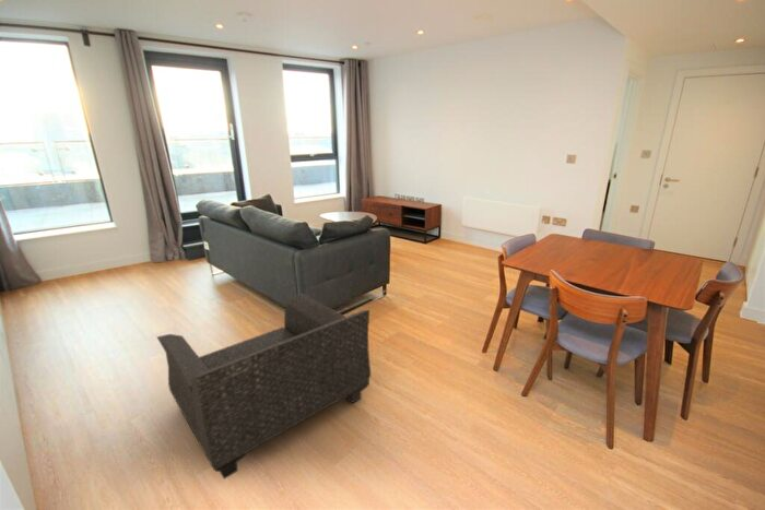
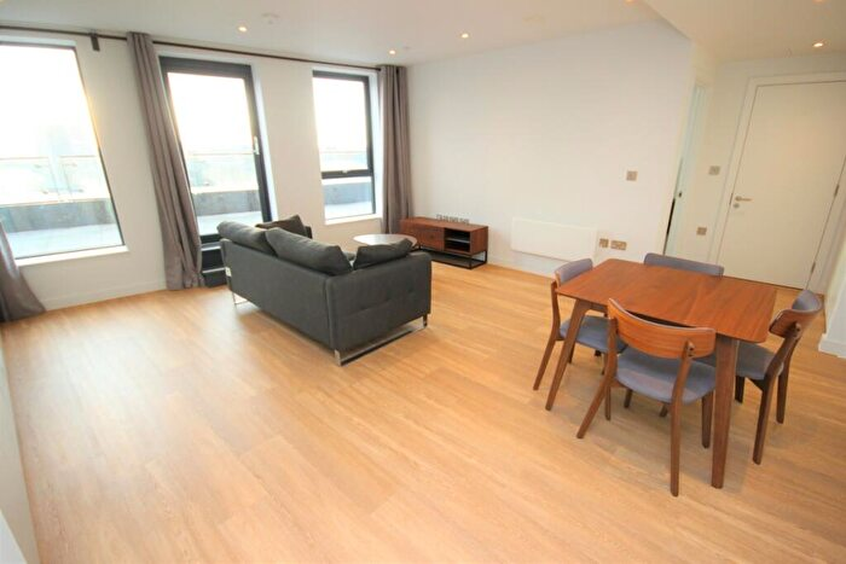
- armchair (268, 359)
